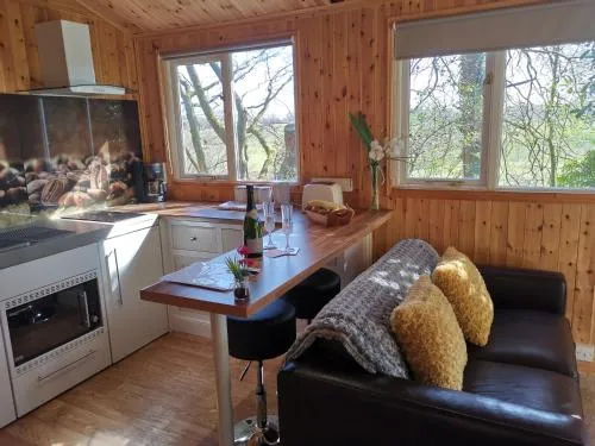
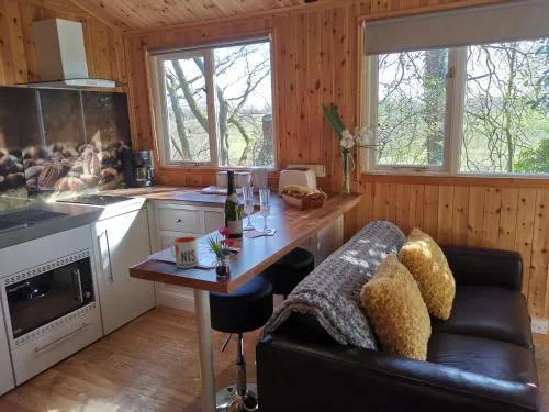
+ mug (182, 250)
